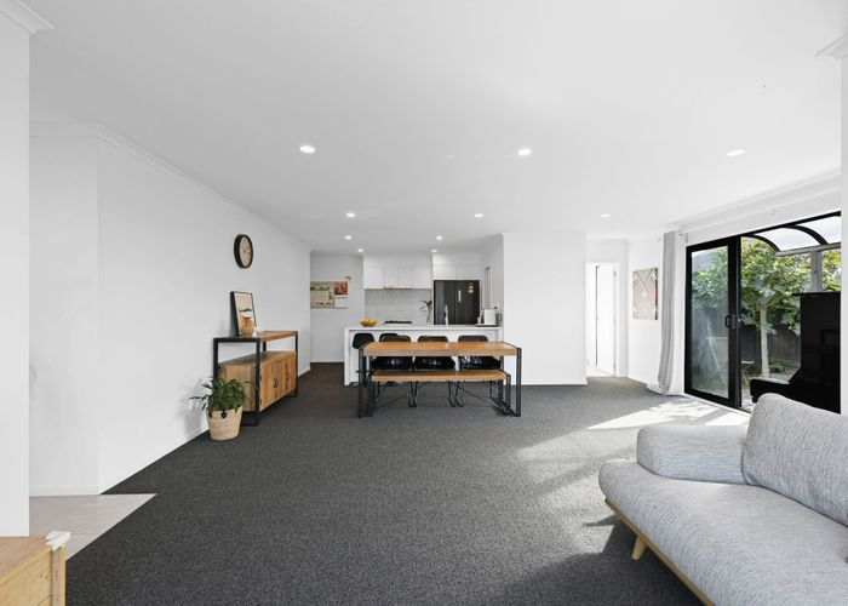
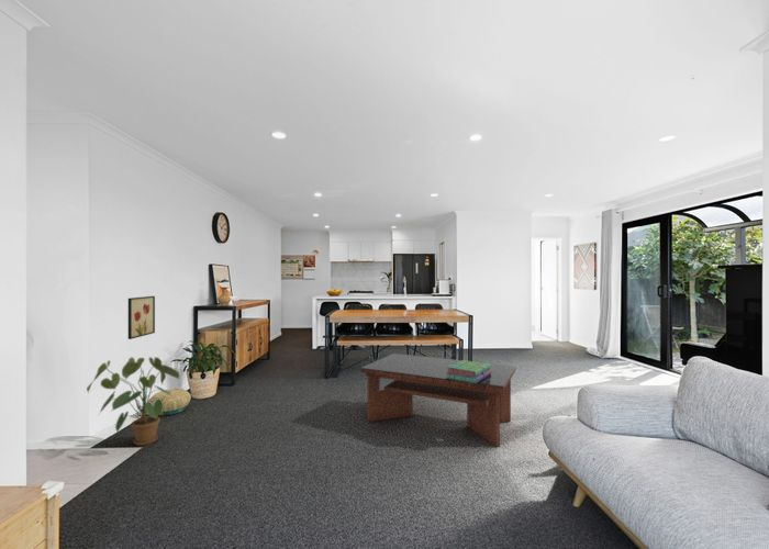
+ stack of books (468, 370)
+ basket (169, 401)
+ house plant (141, 396)
+ wall art (141, 316)
+ coffee table (438, 393)
